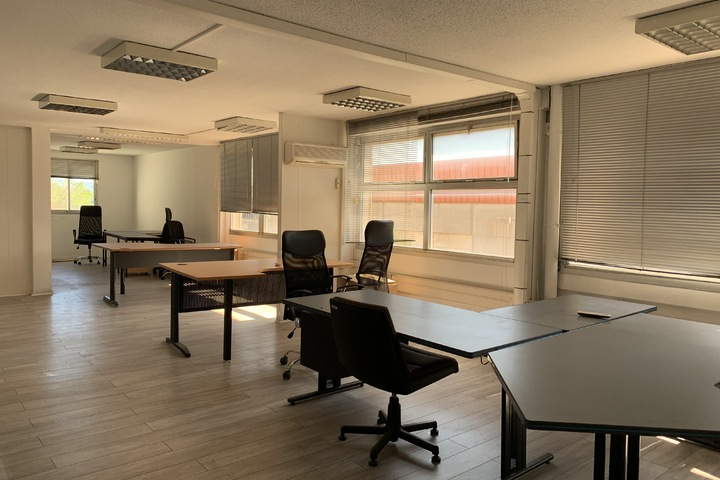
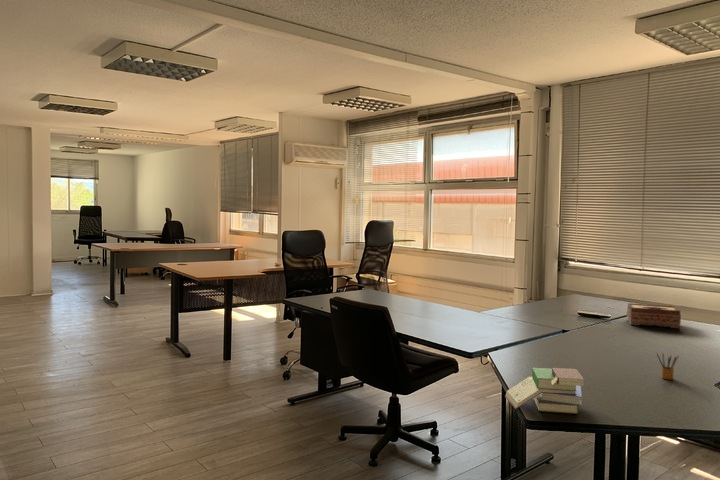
+ pencil box (668, 365)
+ tissue box (652, 315)
+ book (546, 387)
